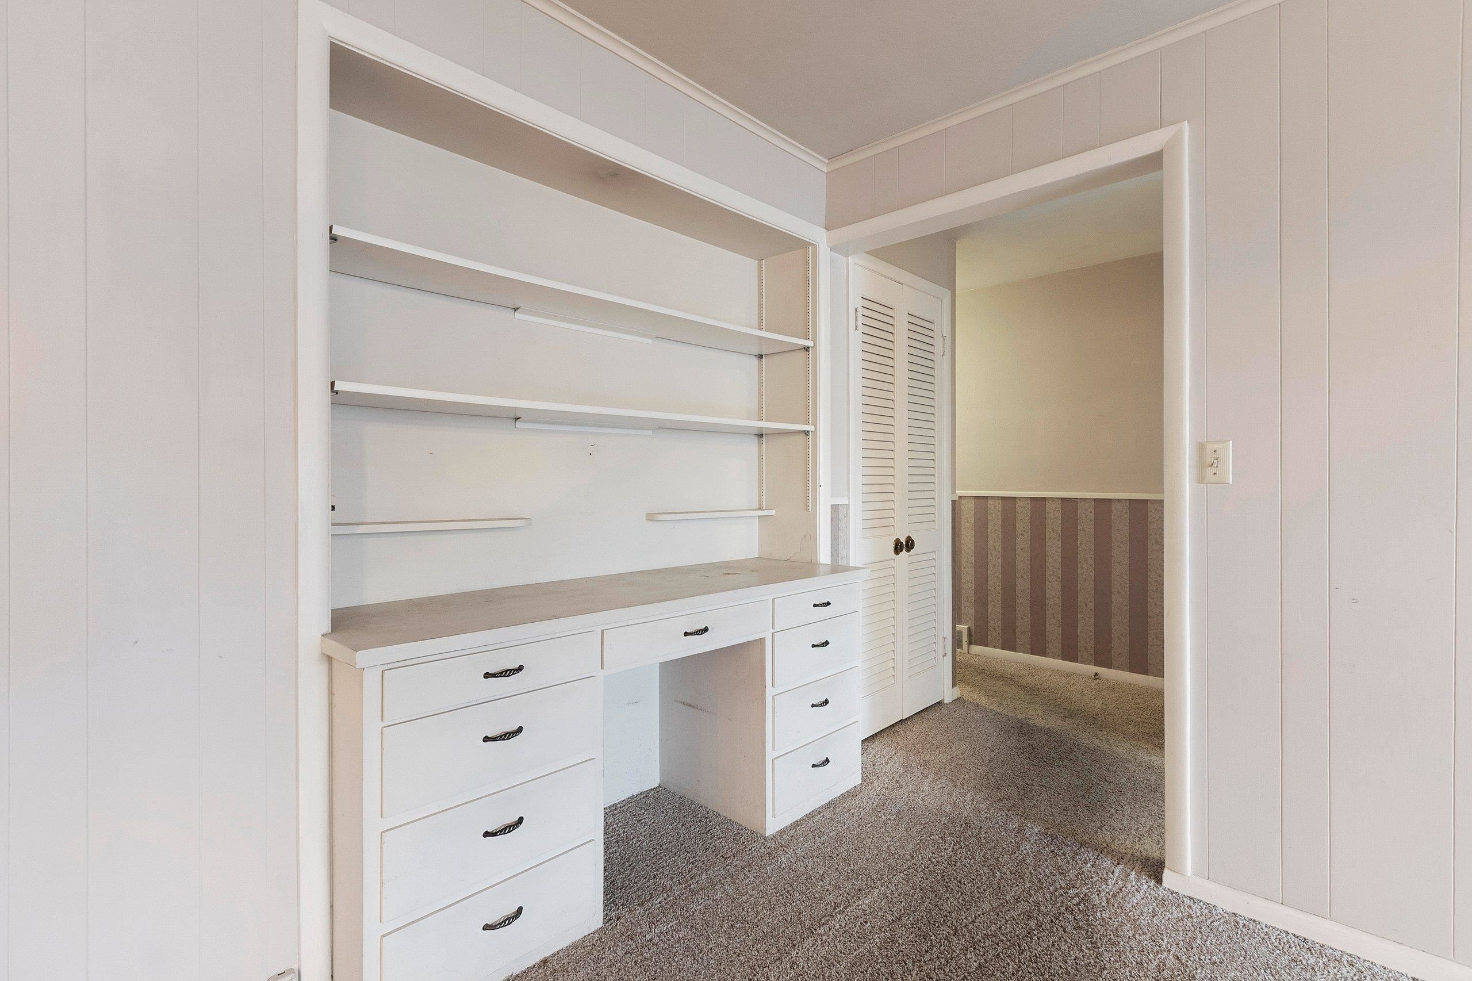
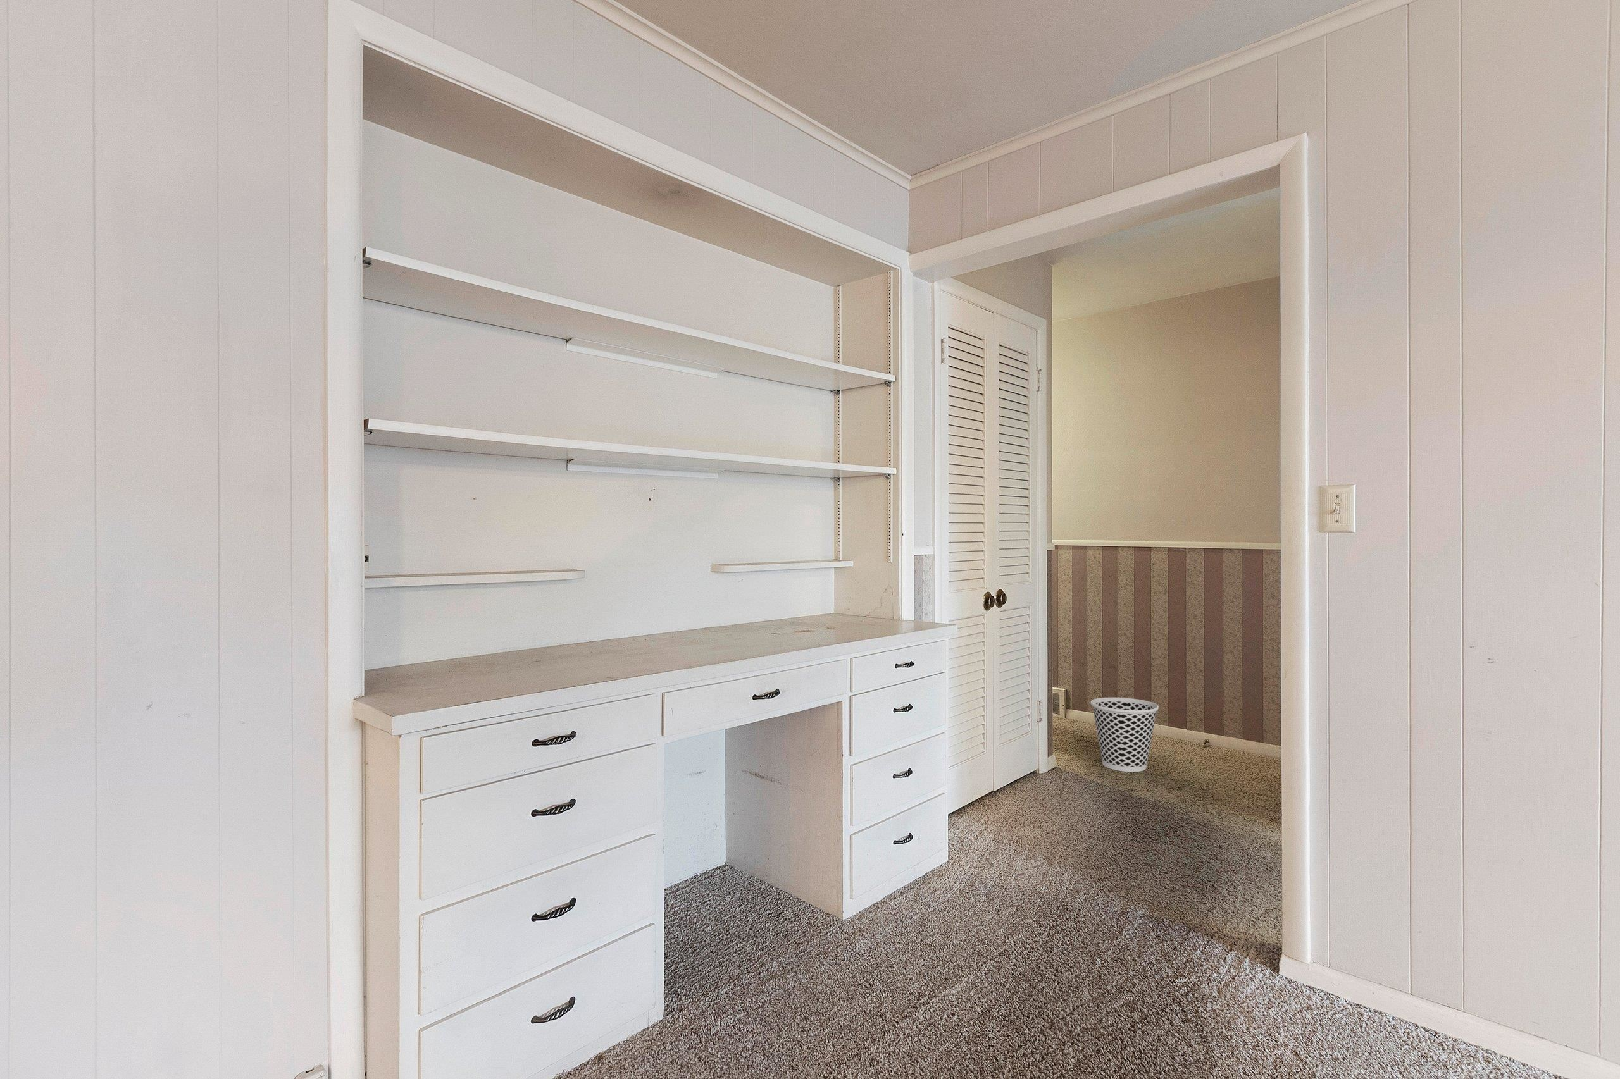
+ wastebasket (1124, 735)
